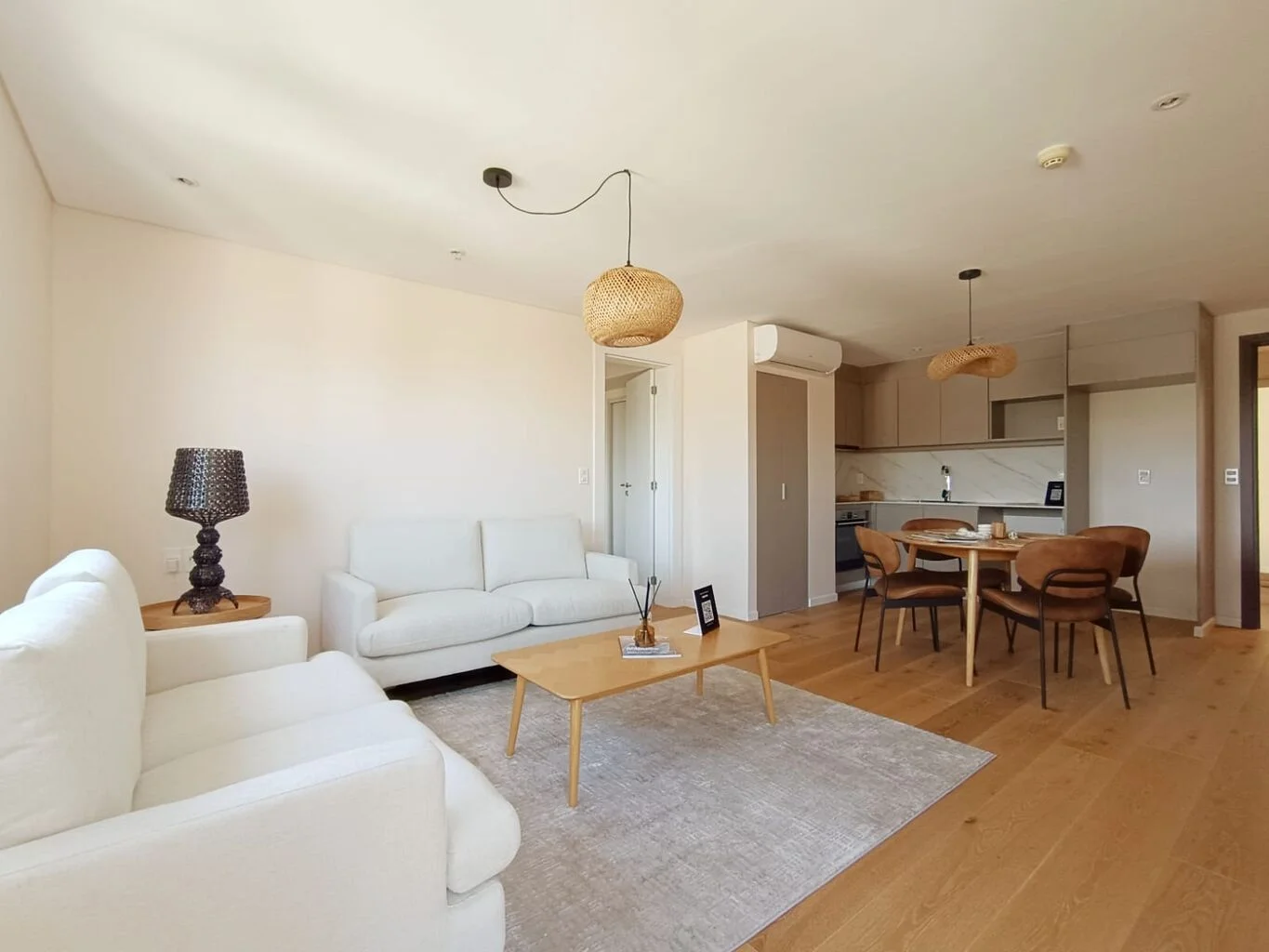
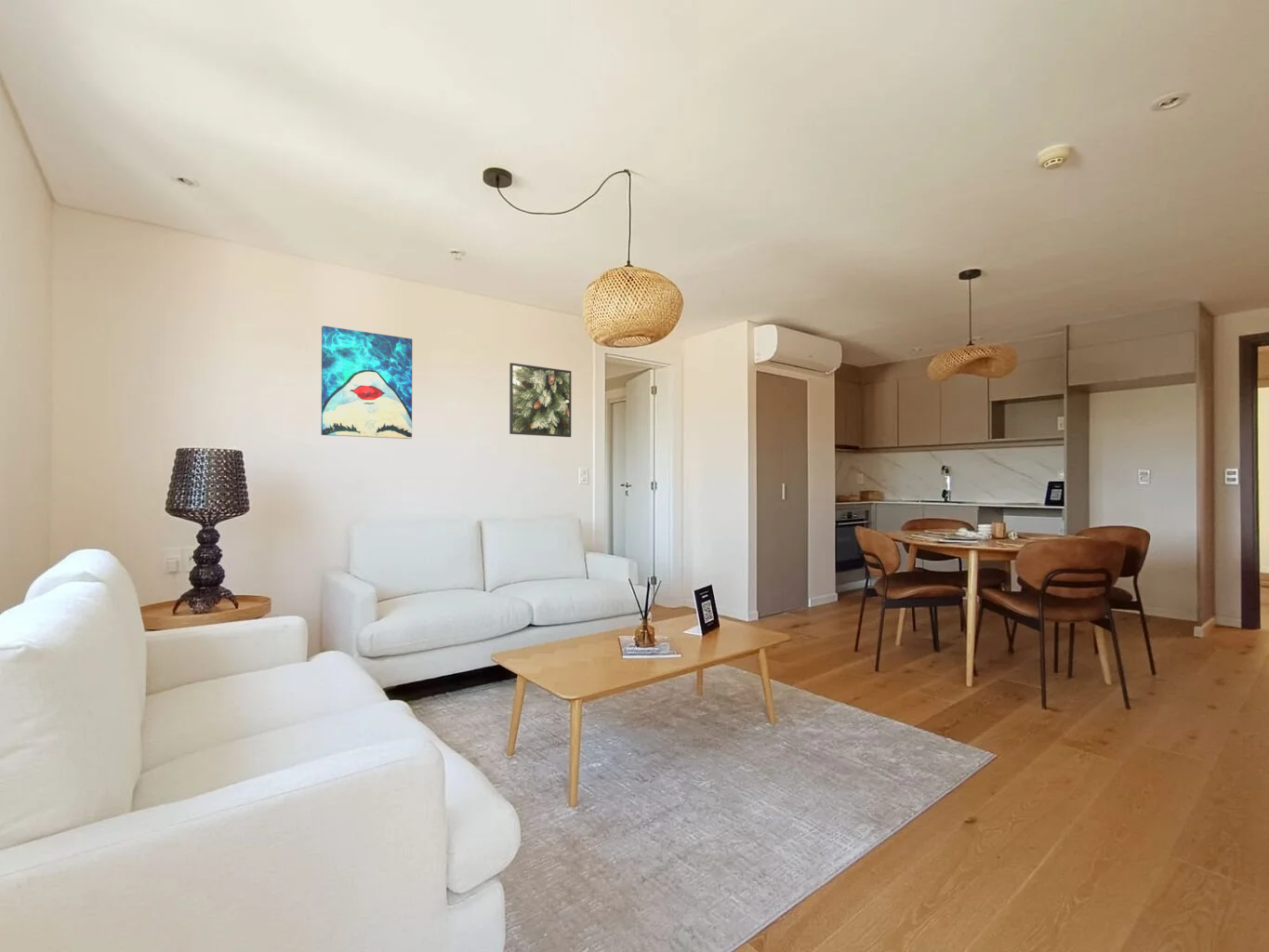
+ wall art (368, 385)
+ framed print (541, 401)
